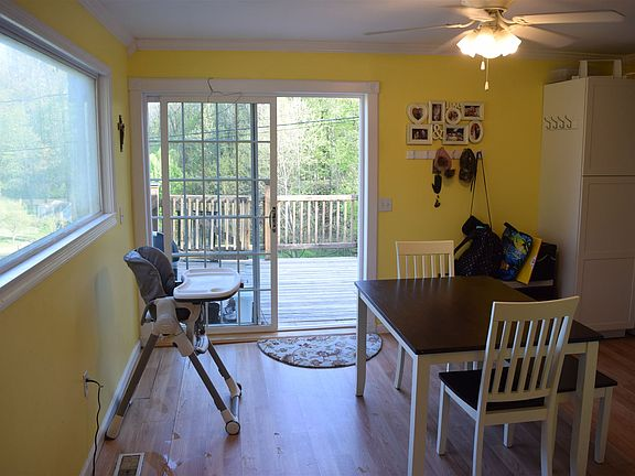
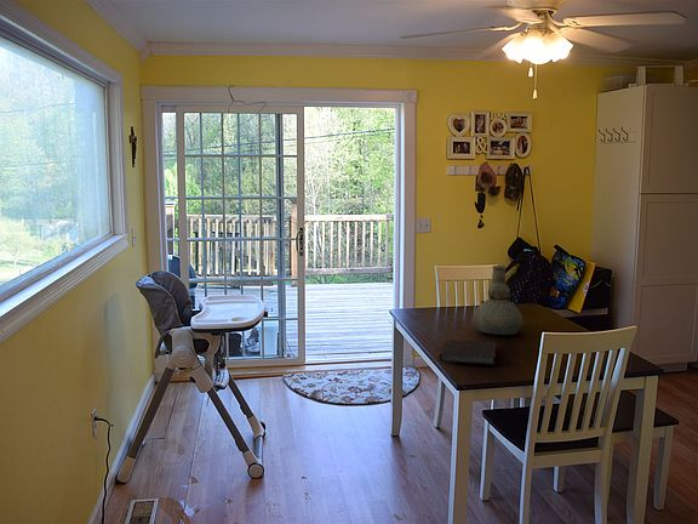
+ vase (498, 298)
+ notebook (468, 351)
